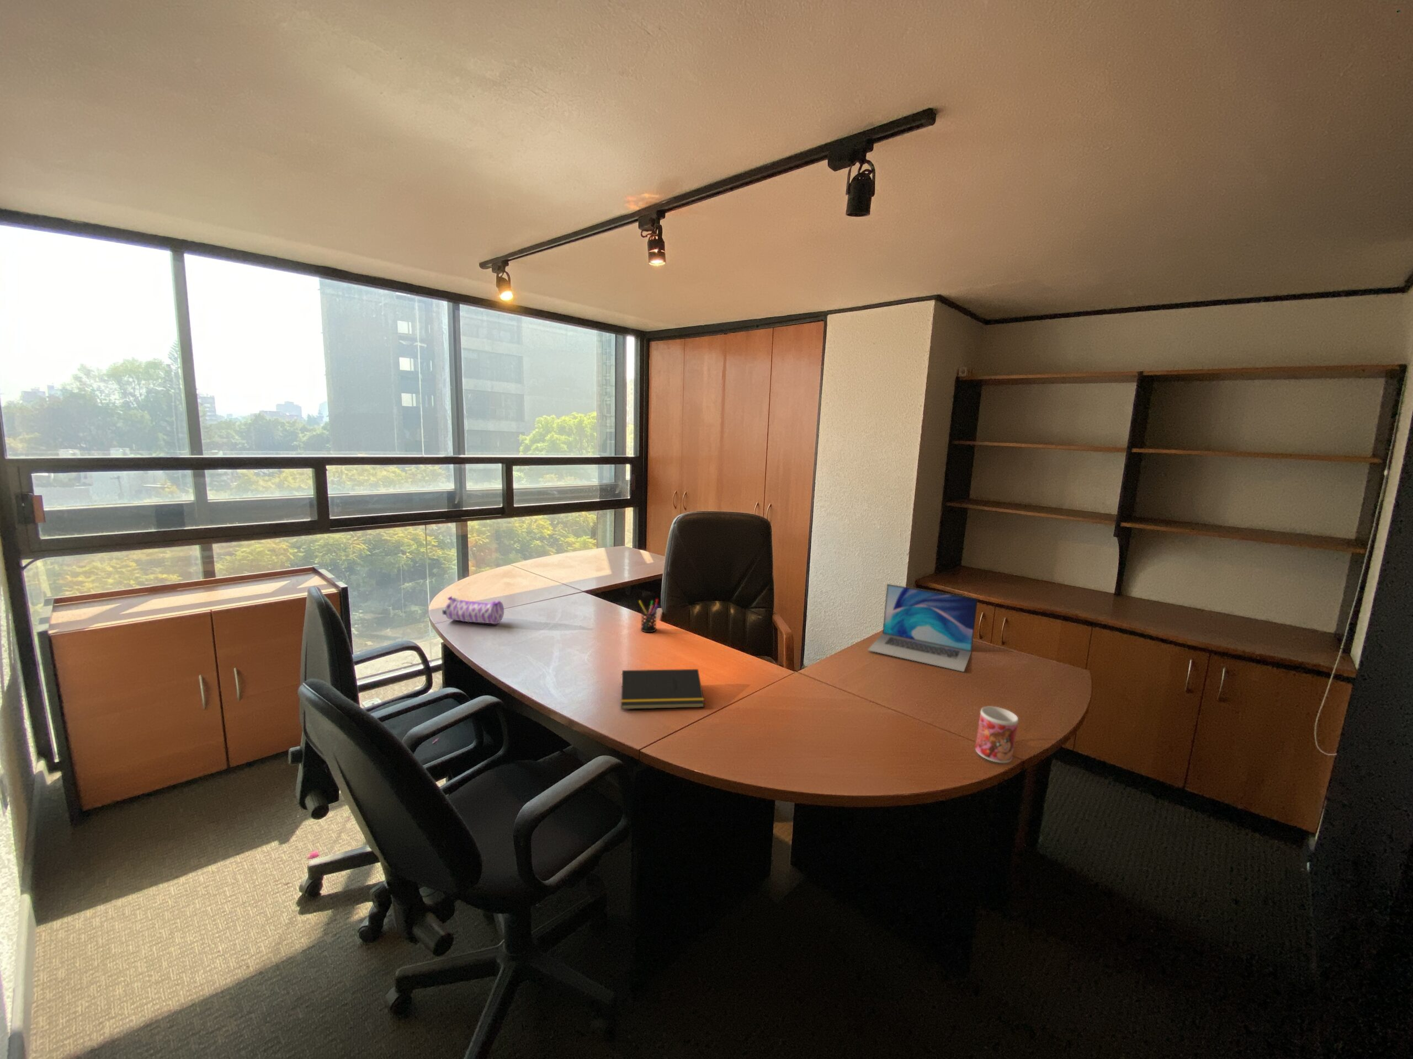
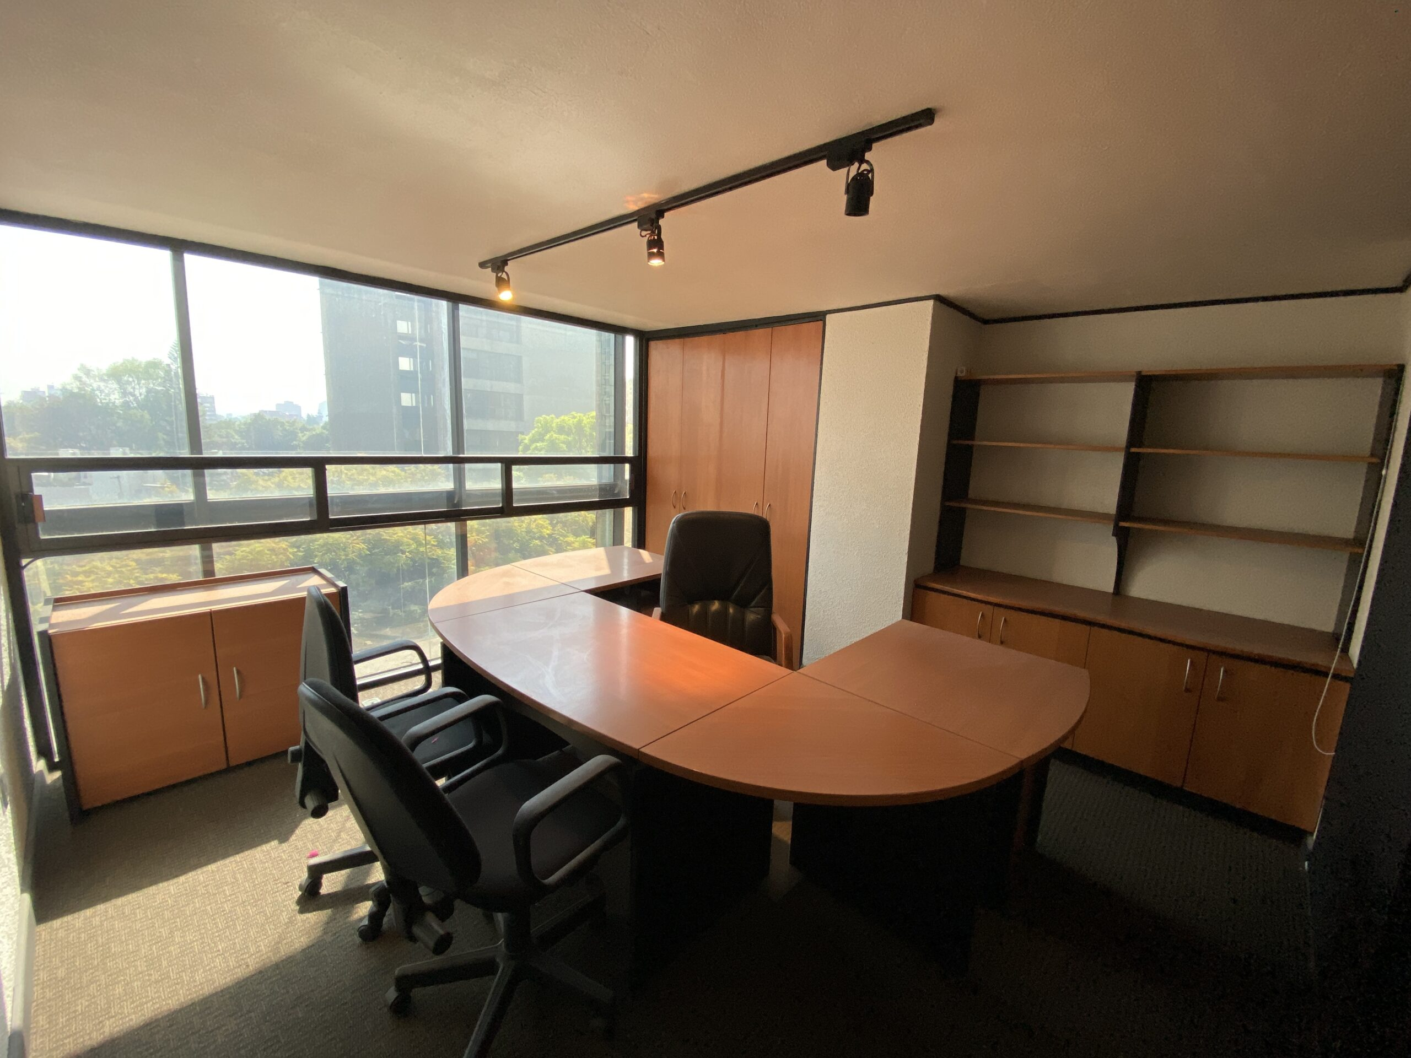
- pencil case (474, 610)
- pen holder (650, 613)
- notepad (661, 687)
- mug (995, 730)
- laptop (922, 624)
